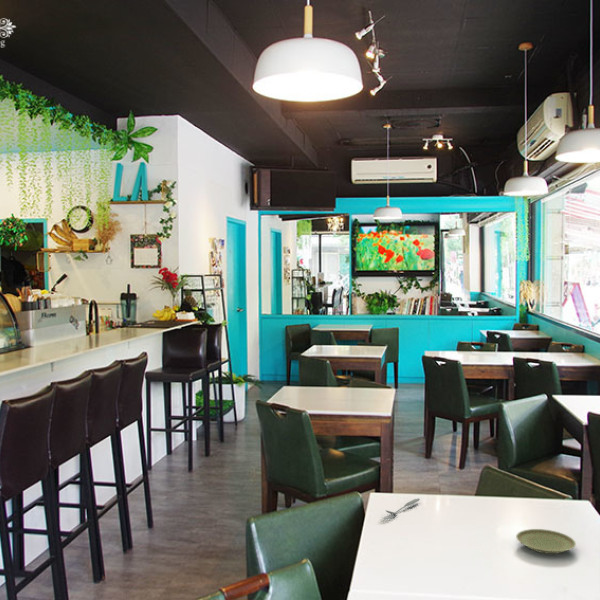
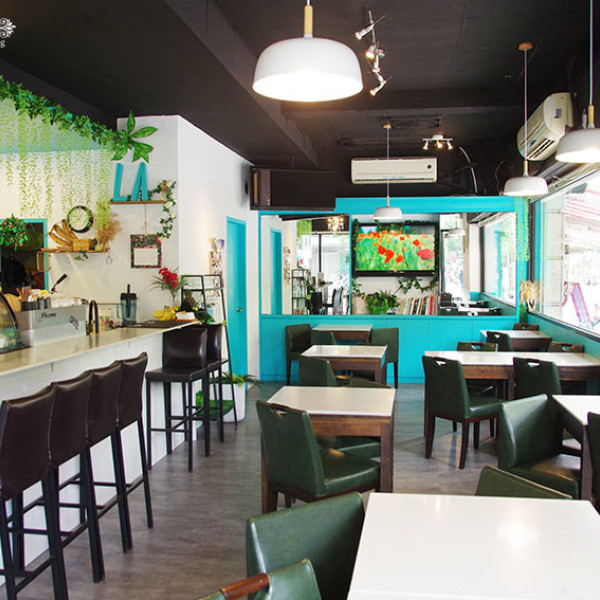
- spoon (404, 505)
- plate (545, 543)
